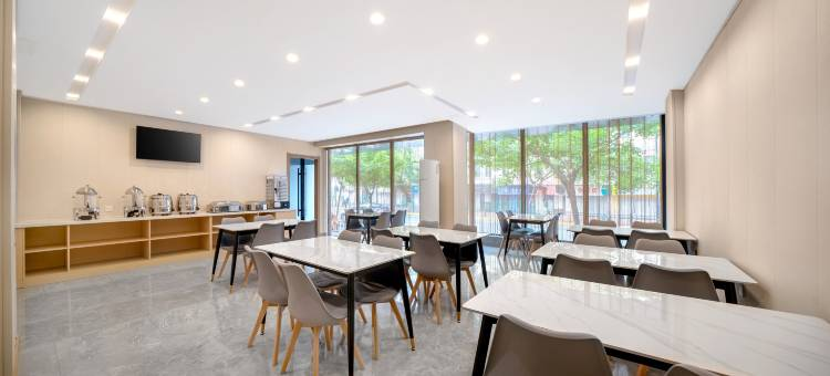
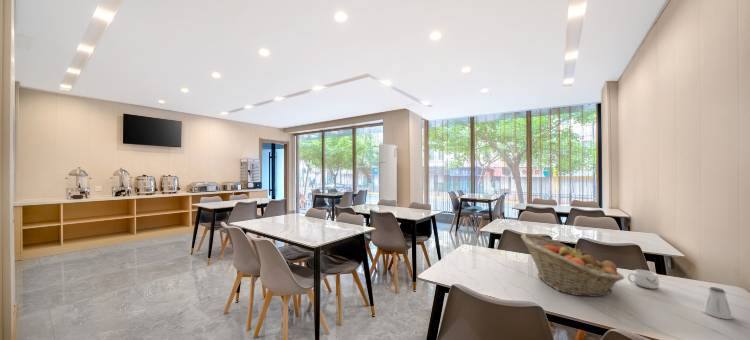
+ fruit basket (566, 260)
+ mug (642, 278)
+ saltshaker (717, 301)
